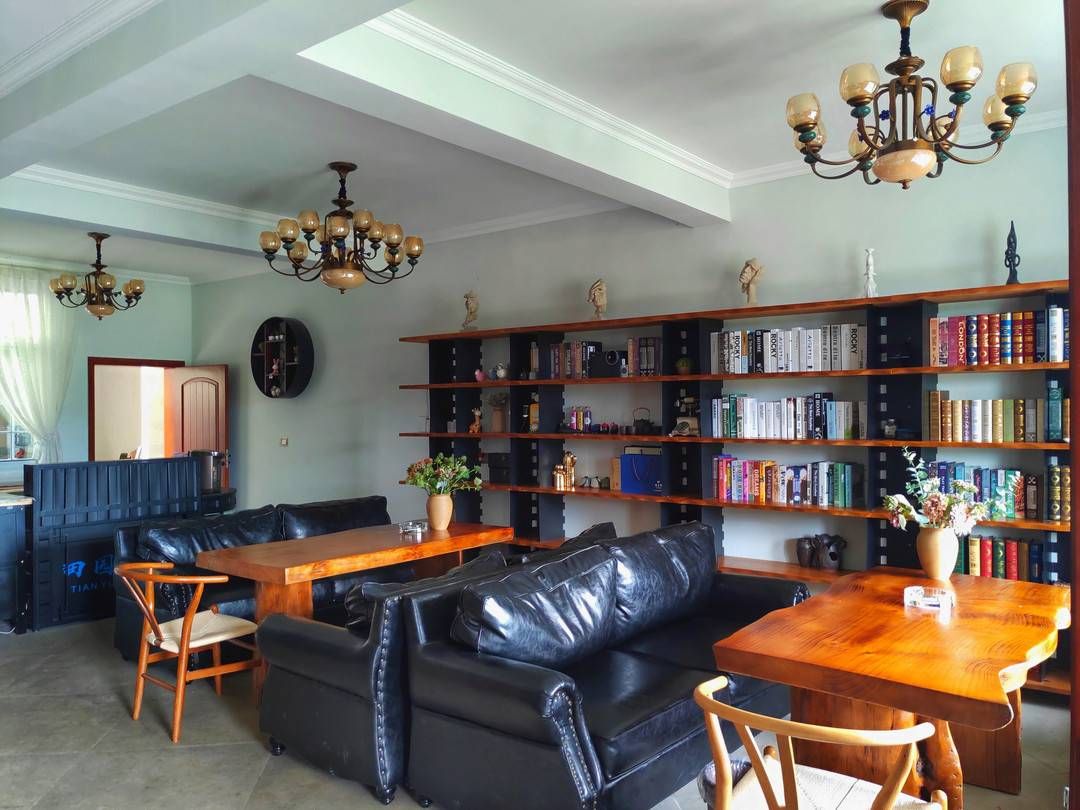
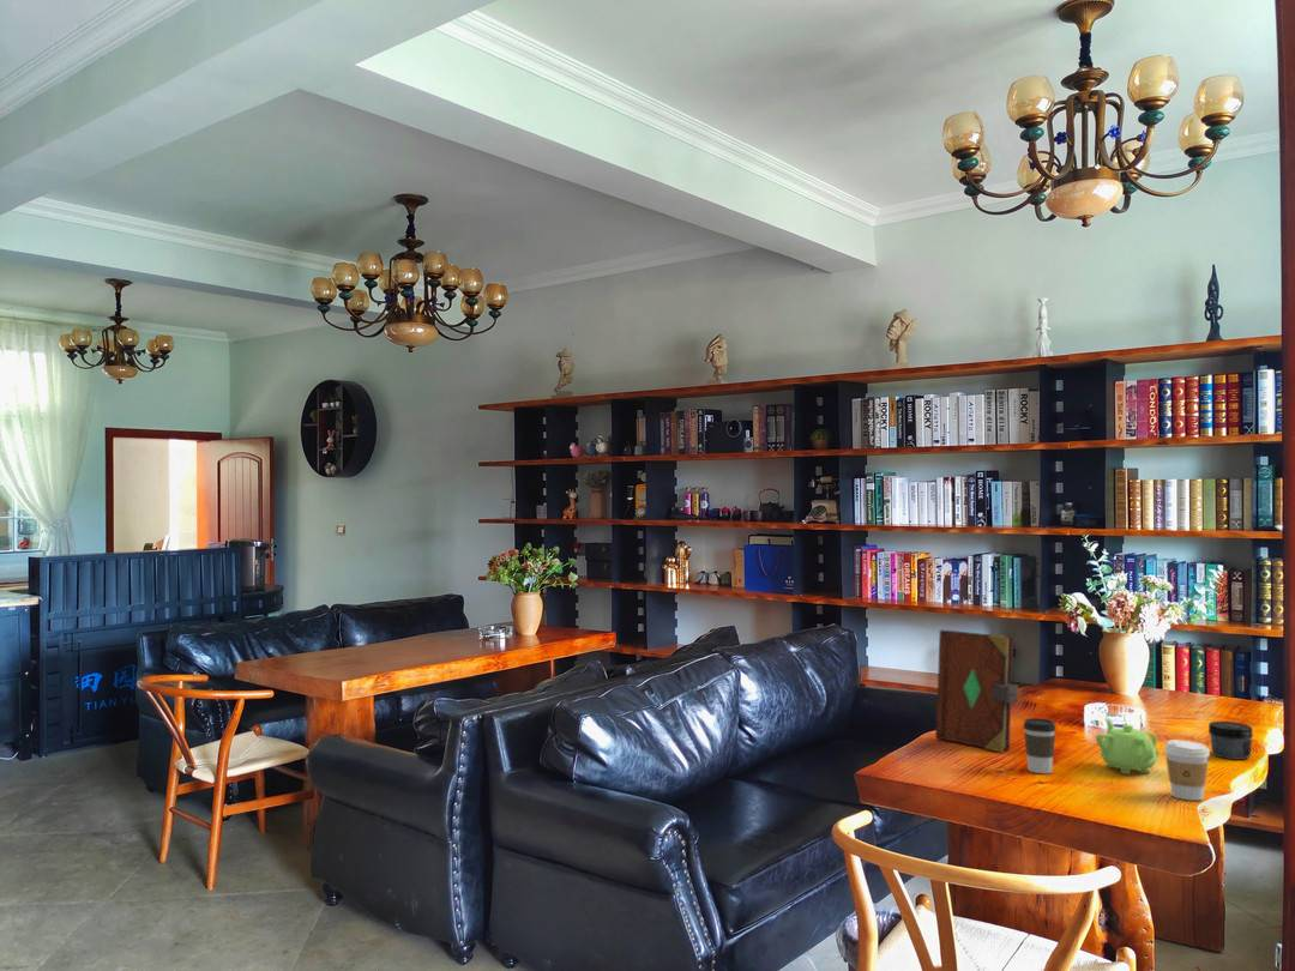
+ teapot (1126, 747)
+ book (975, 688)
+ coffee cup (1040, 746)
+ coffee cup (1187, 768)
+ jar (1230, 740)
